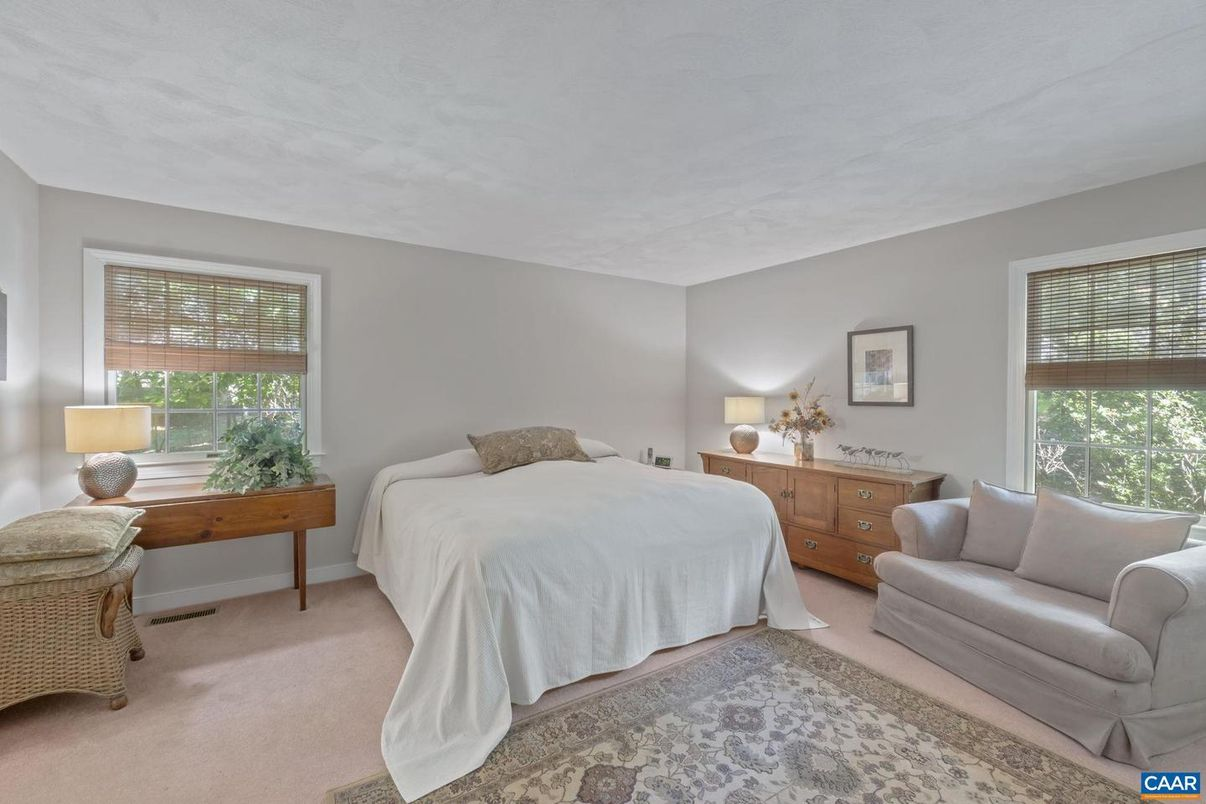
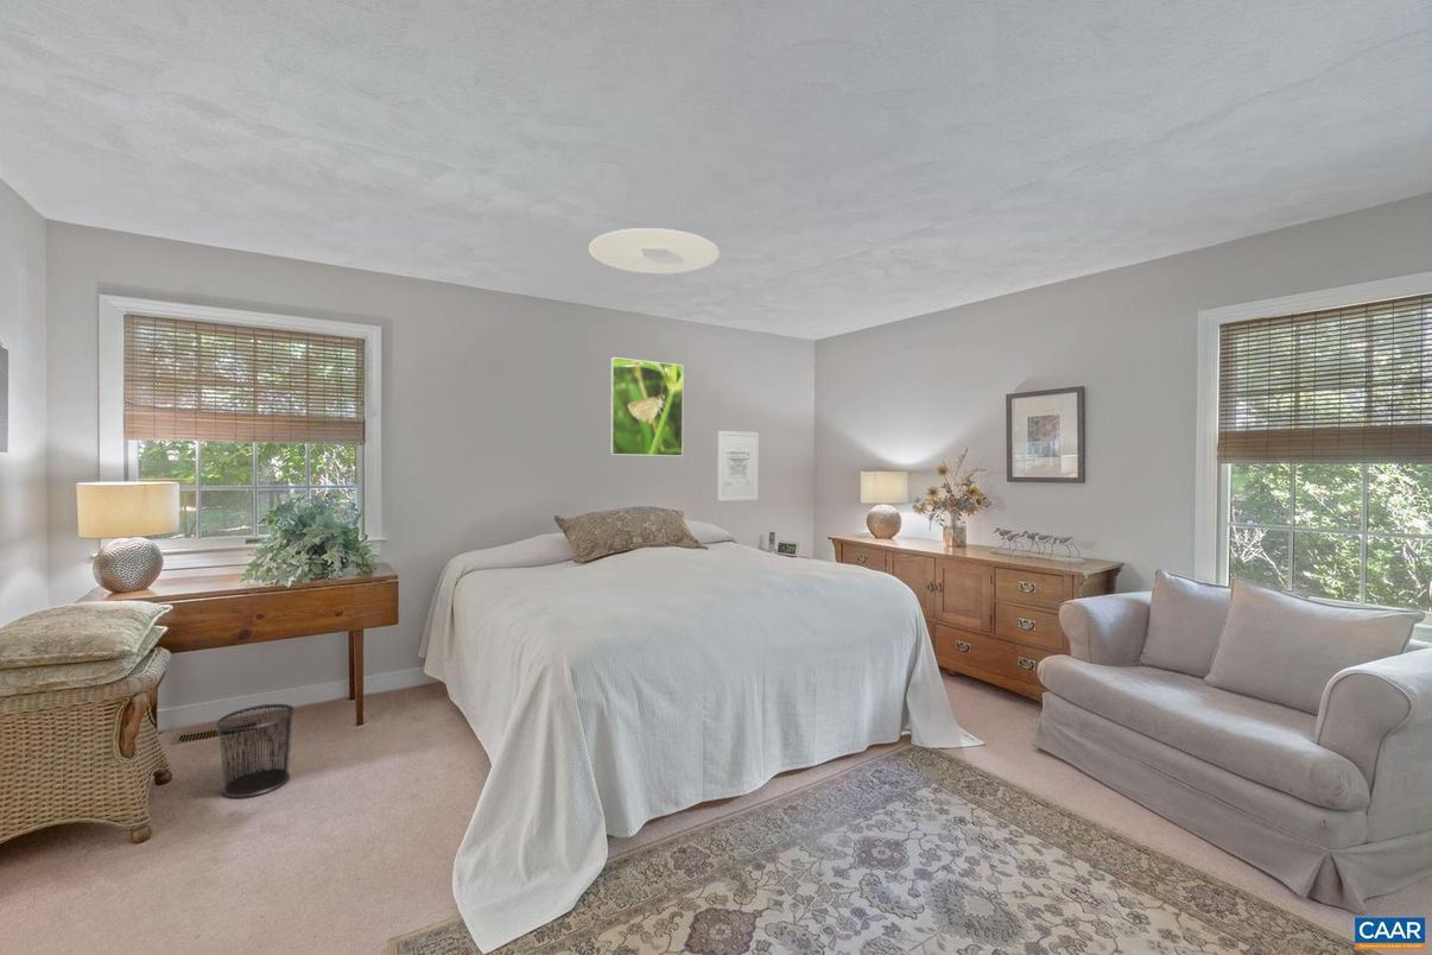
+ waste bin (256, 748)
+ wall art (737, 466)
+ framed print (647, 407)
+ ceiling light (654, 246)
